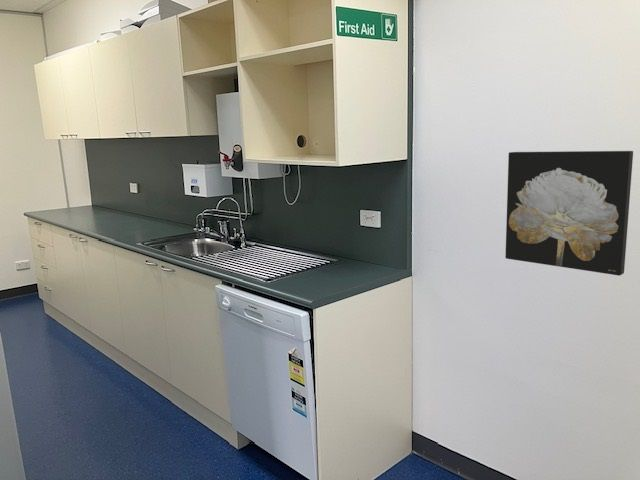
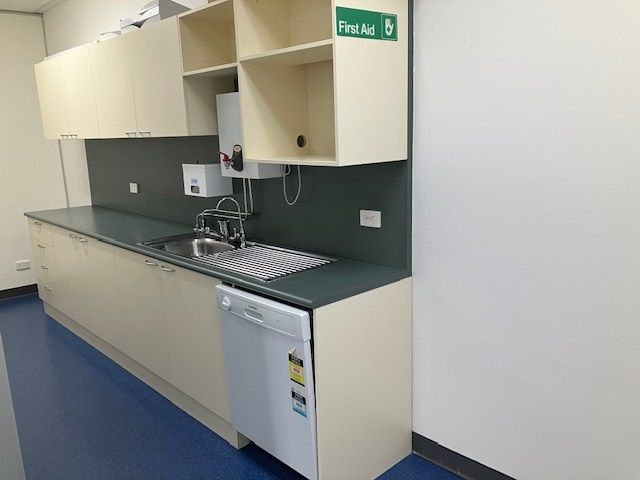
- wall art (563, 209)
